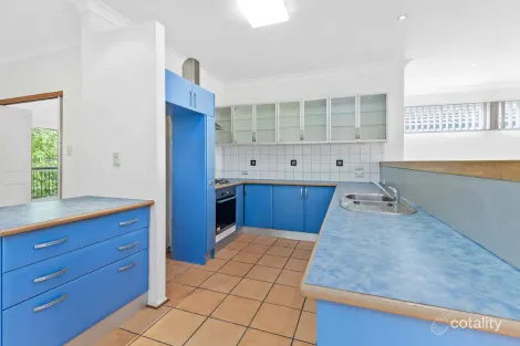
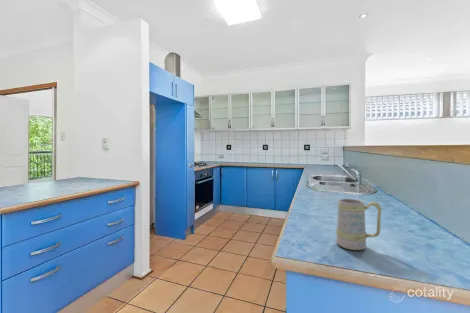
+ mug (357, 223)
